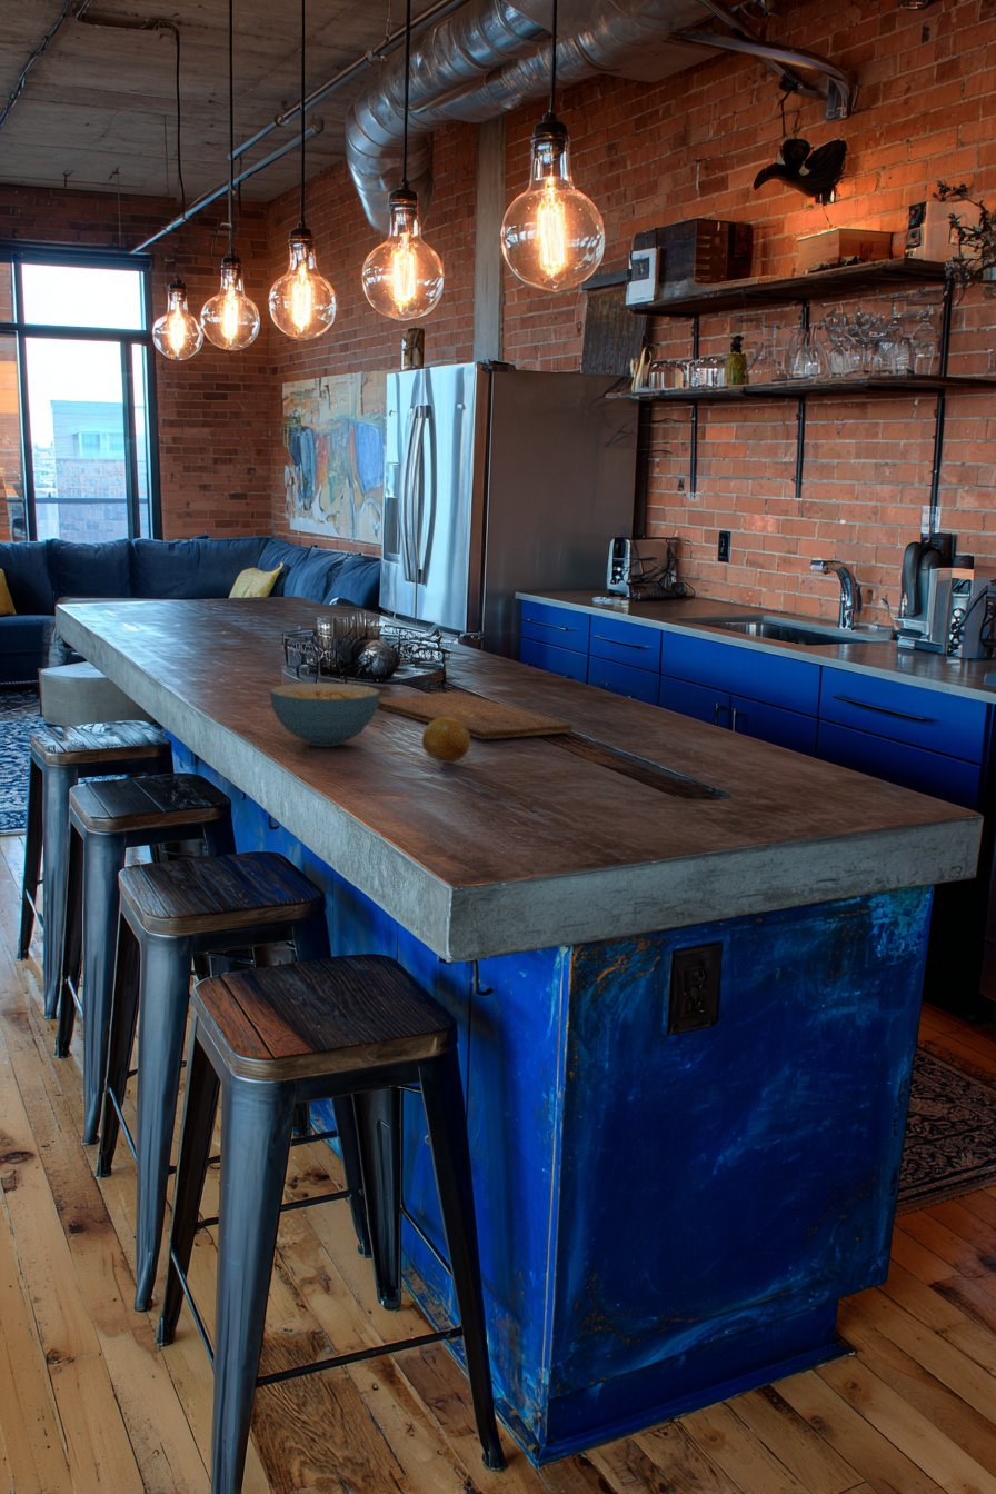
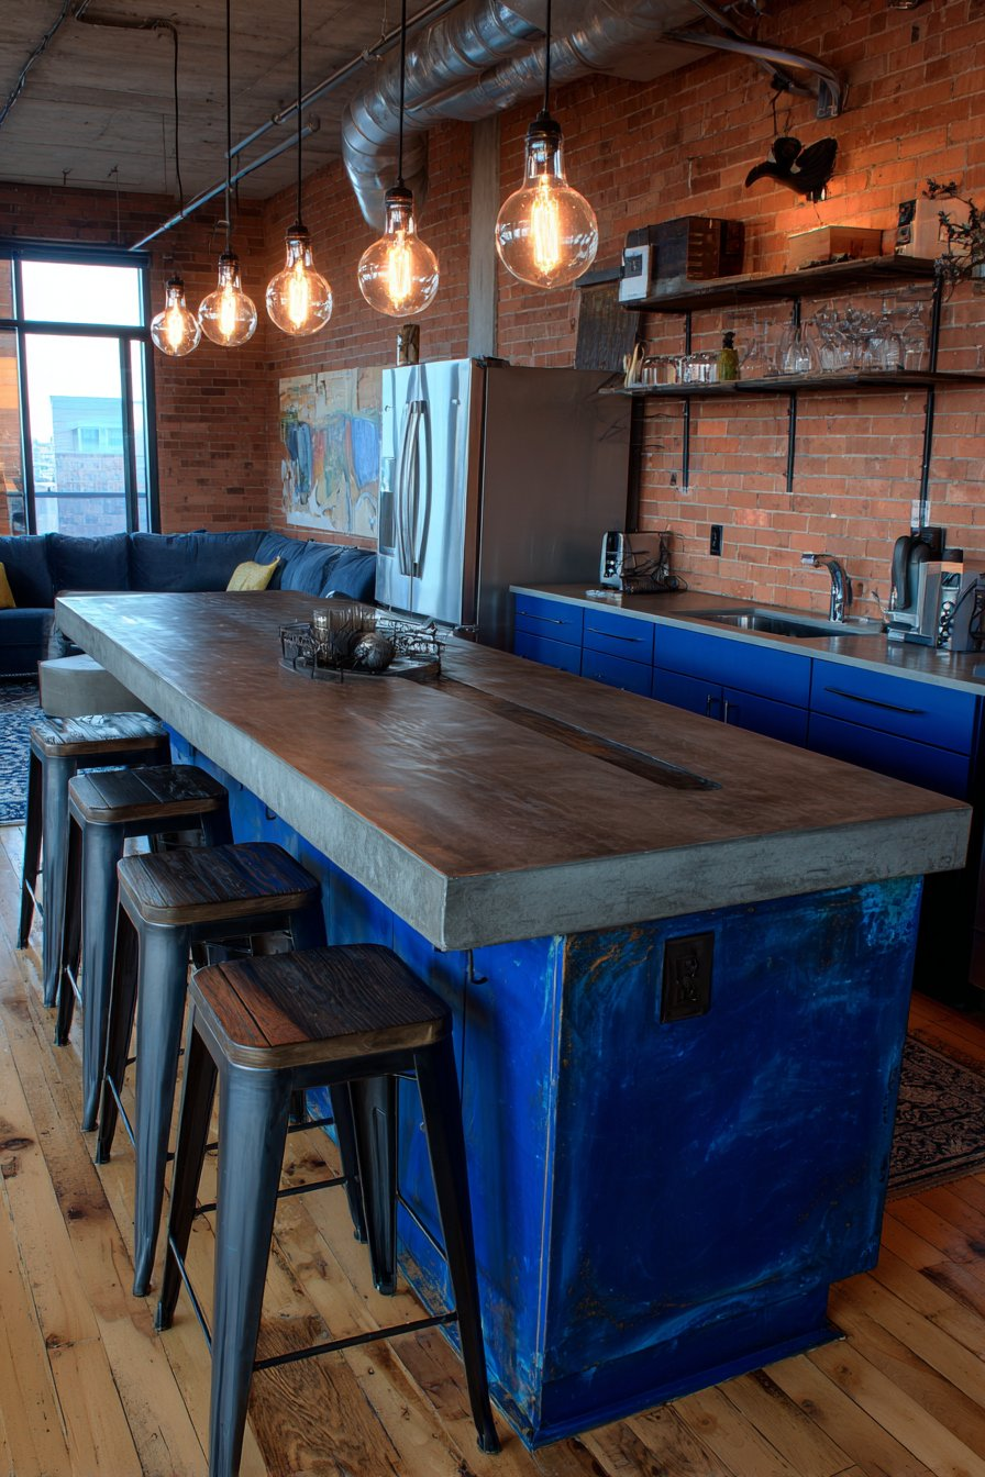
- fruit (447, 739)
- cutting board (468, 714)
- cereal bowl (325, 717)
